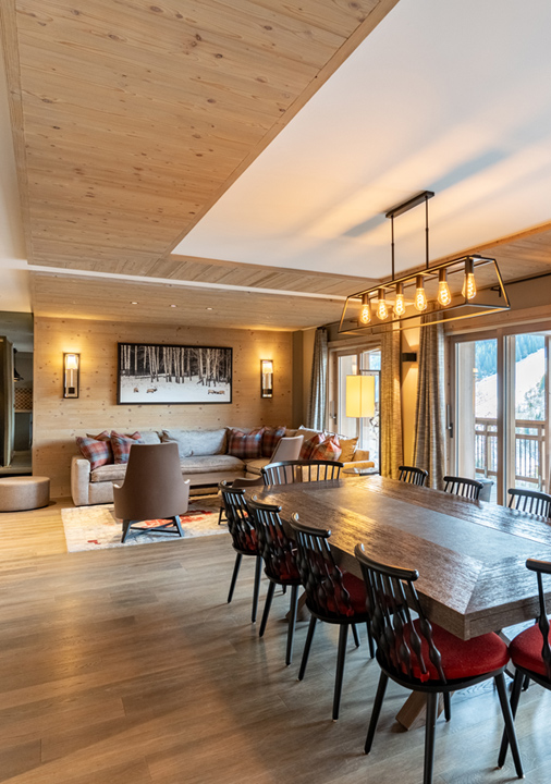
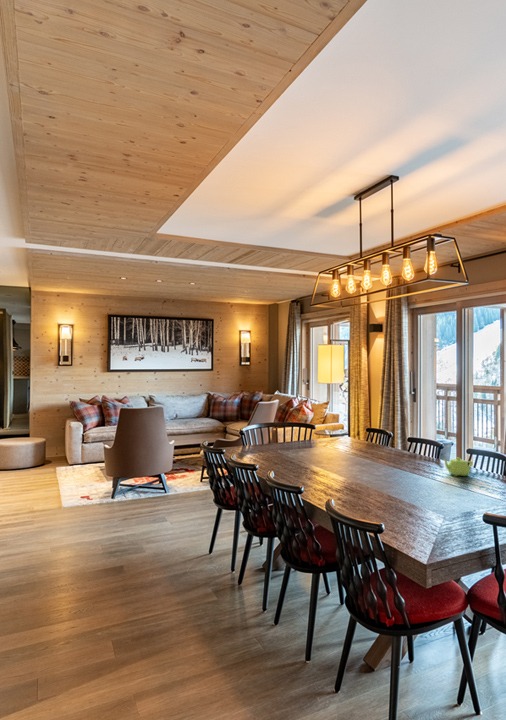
+ teapot (457, 466)
